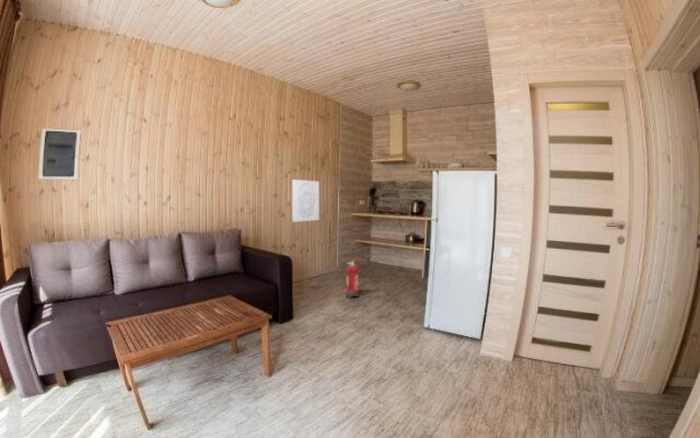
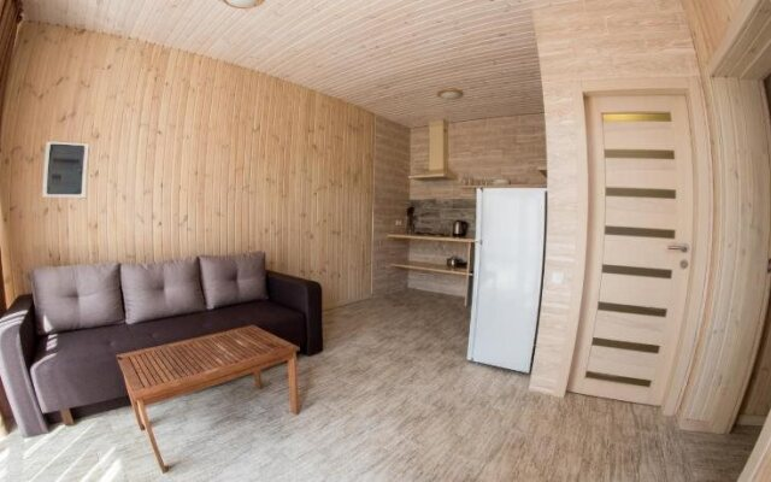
- wall art (306, 200)
- fire extinguisher (351, 277)
